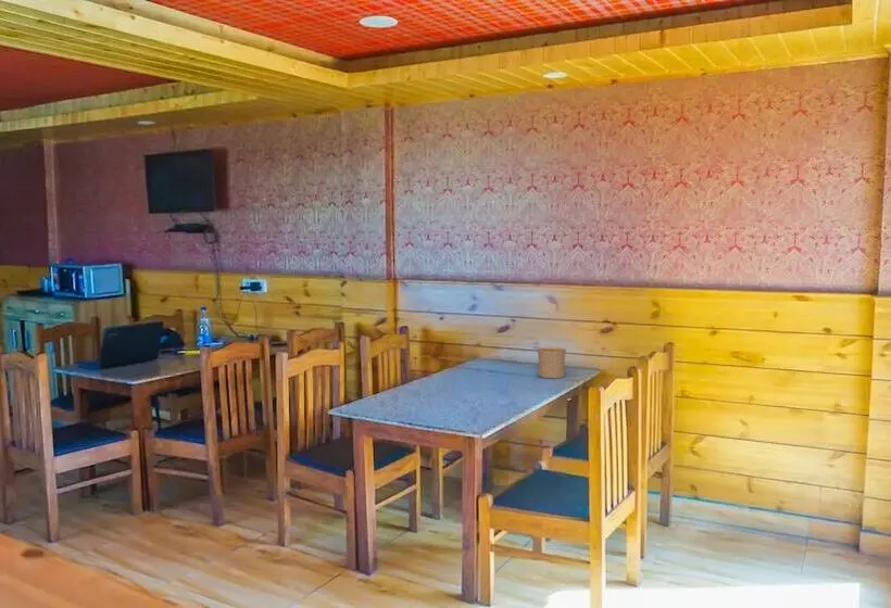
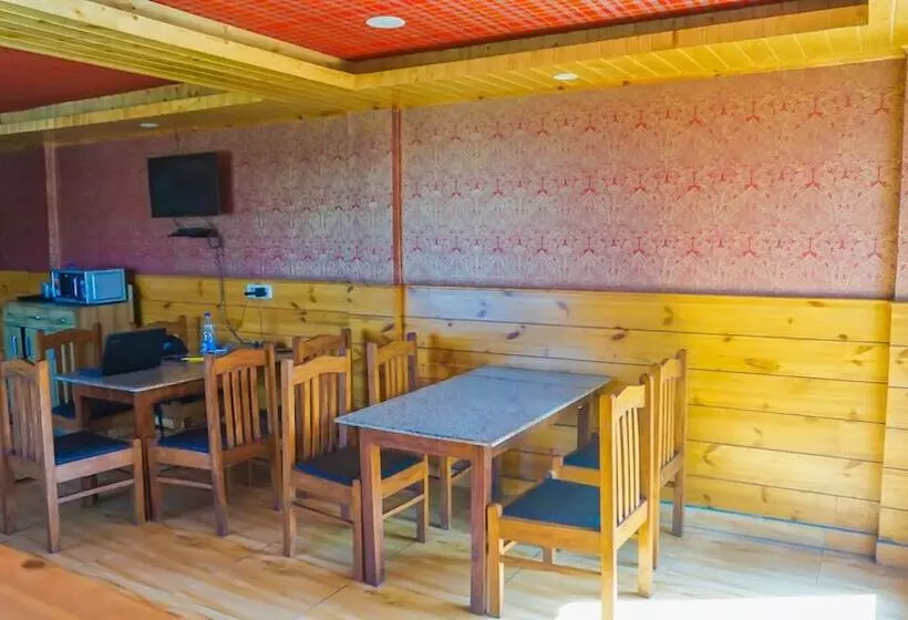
- cup (551, 362)
